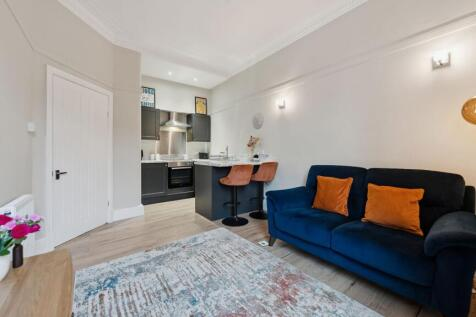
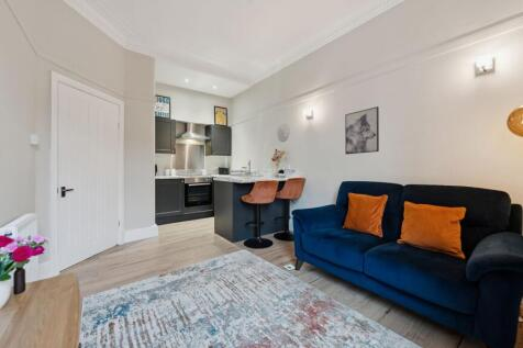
+ wall art (360, 132)
